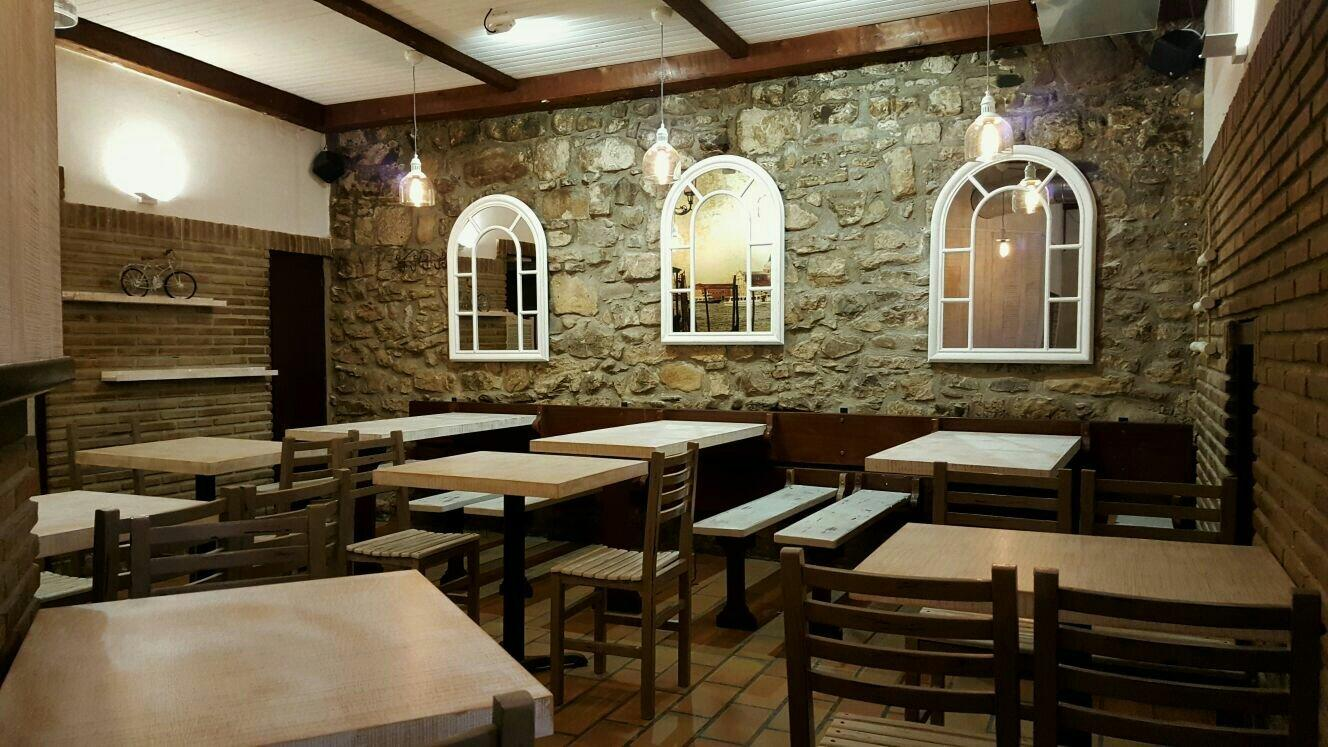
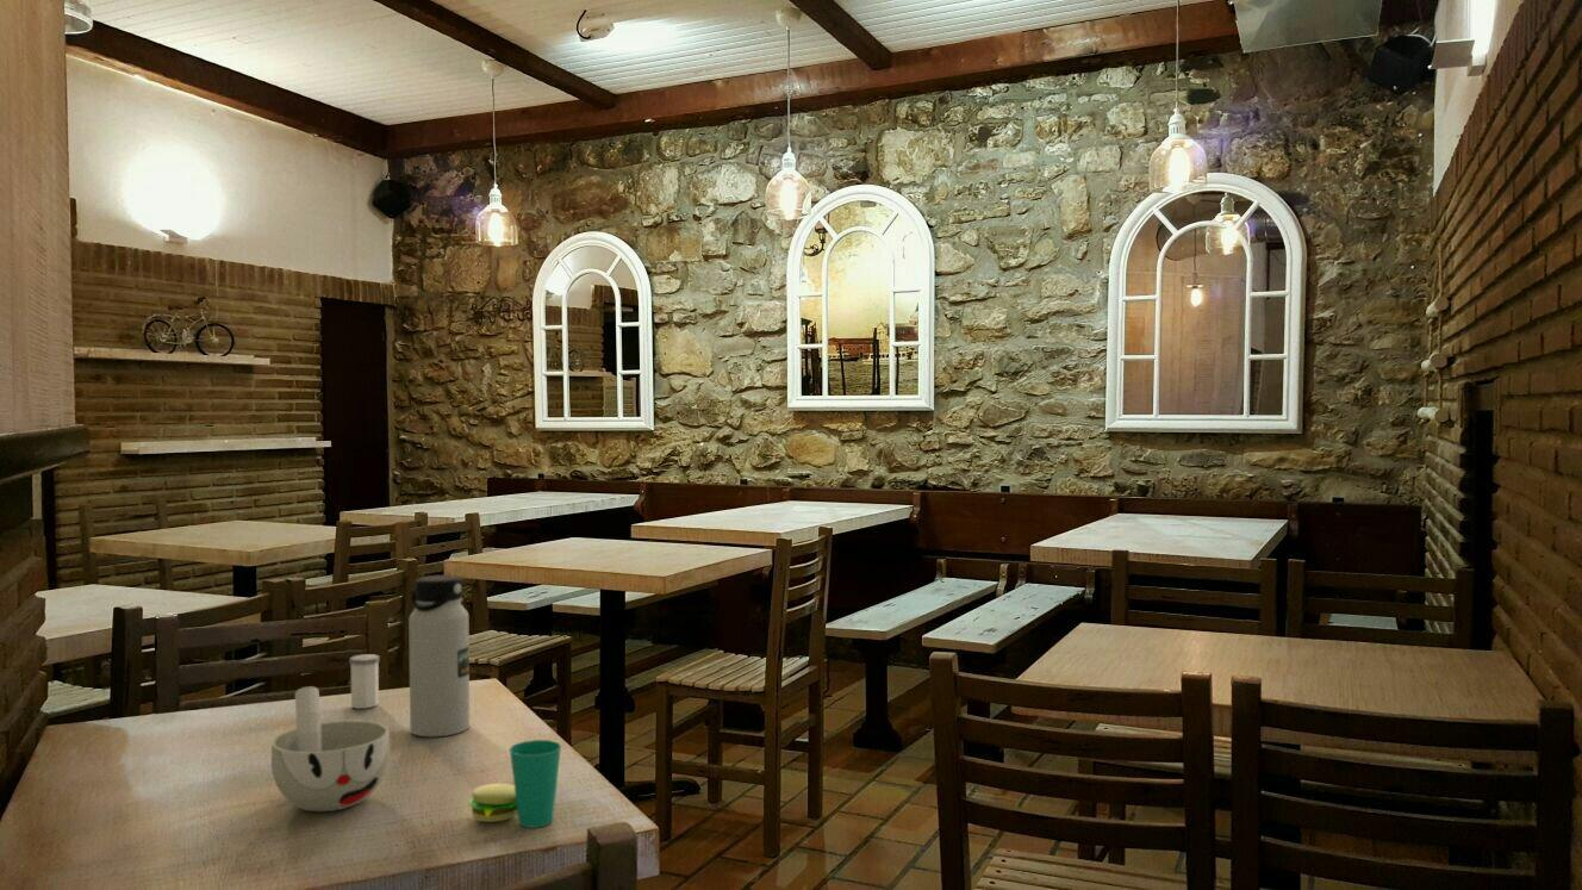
+ water bottle (438, 653)
+ cup (326, 745)
+ cup (515, 782)
+ salt shaker (365, 680)
